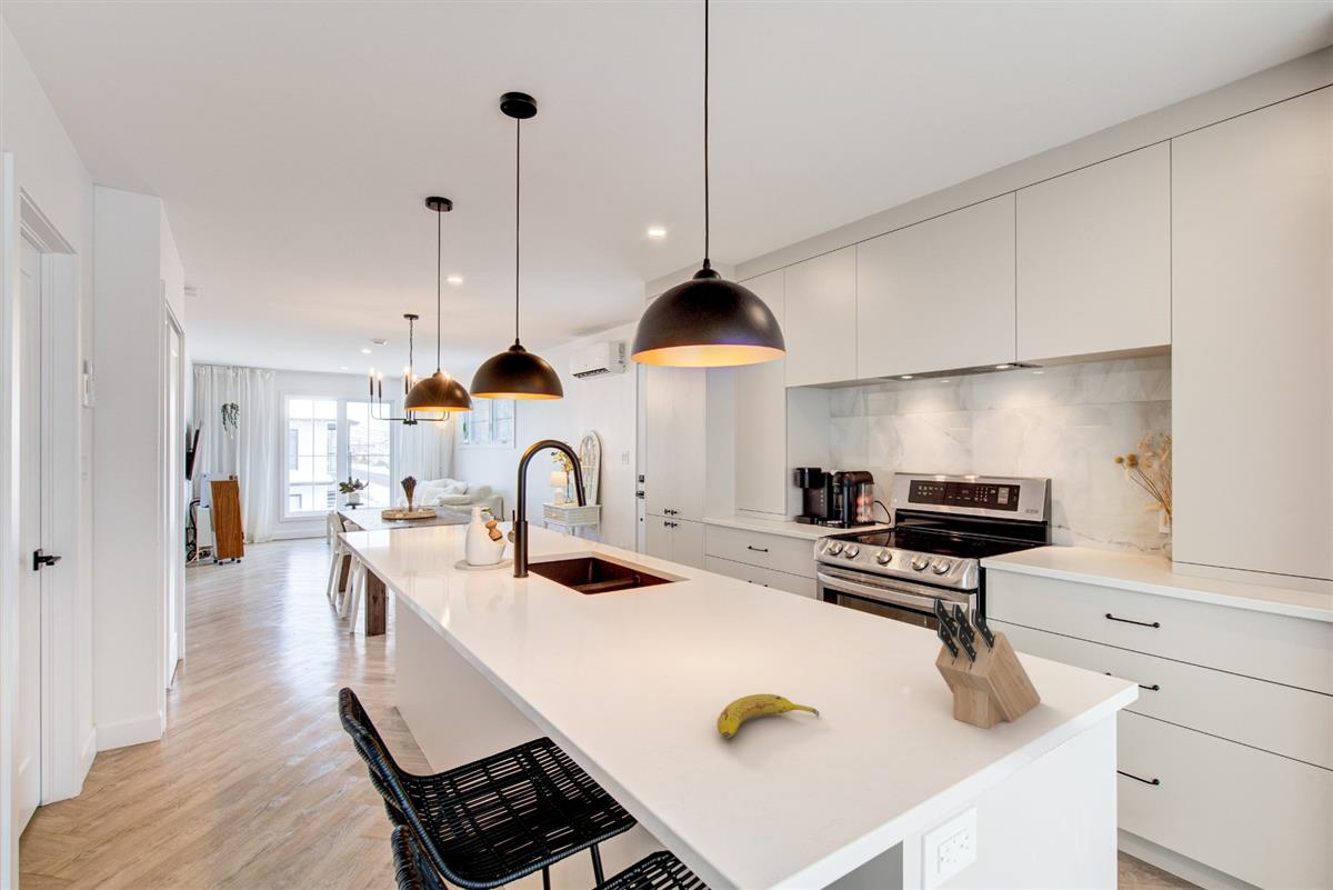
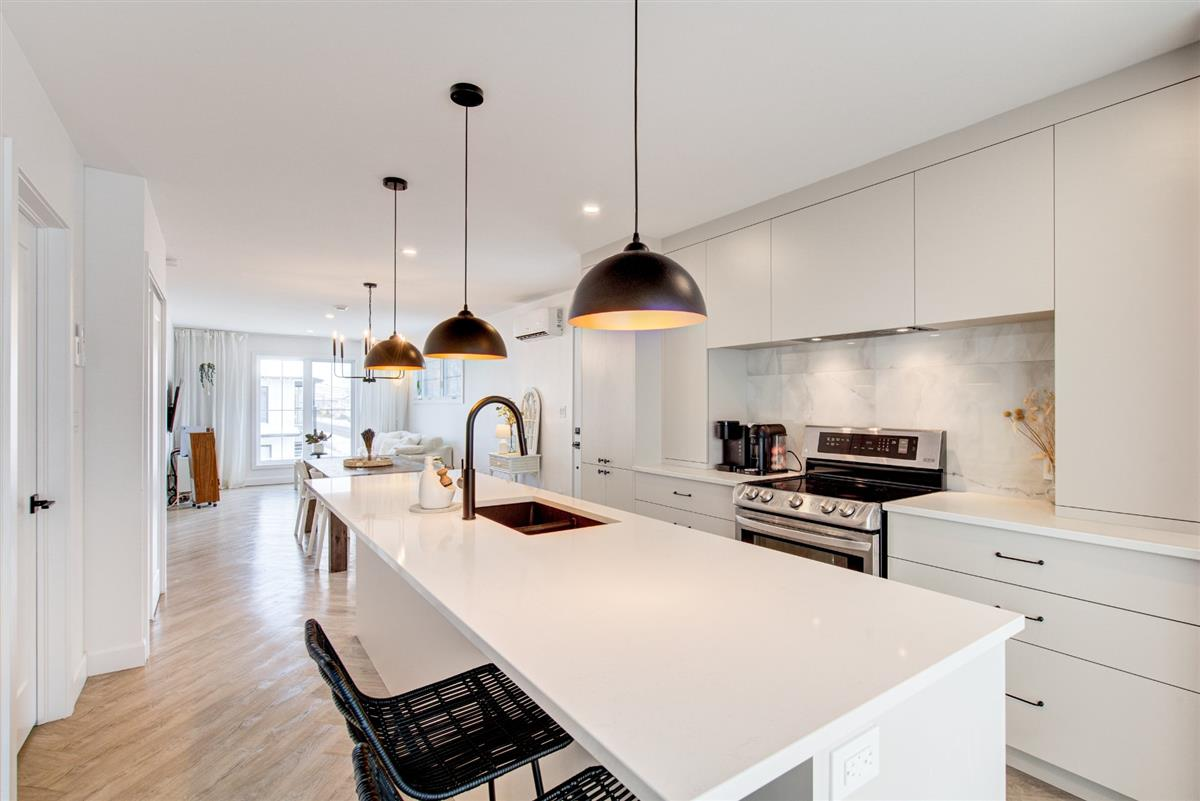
- knife block (984, 653)
- fruit (761, 713)
